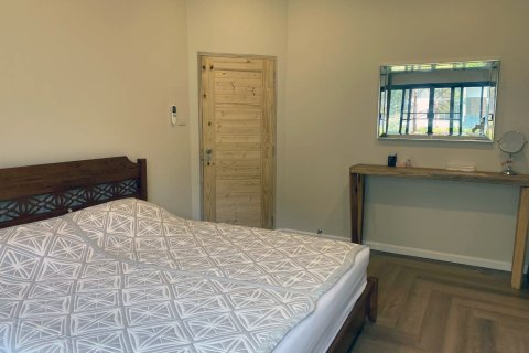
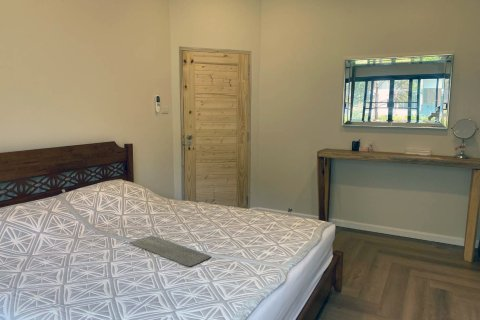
+ bath mat (168, 249)
